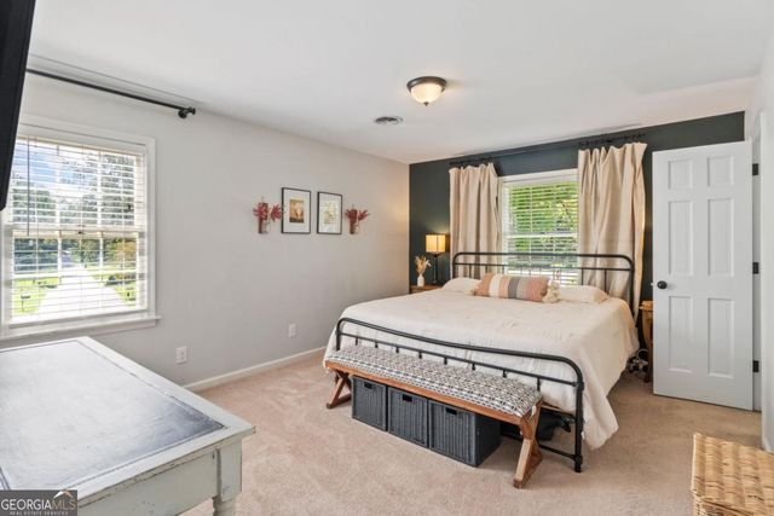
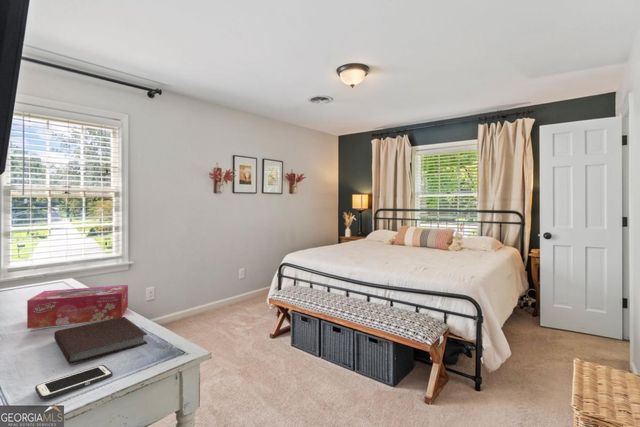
+ cell phone (75, 380)
+ notebook (100, 337)
+ tissue box (82, 304)
